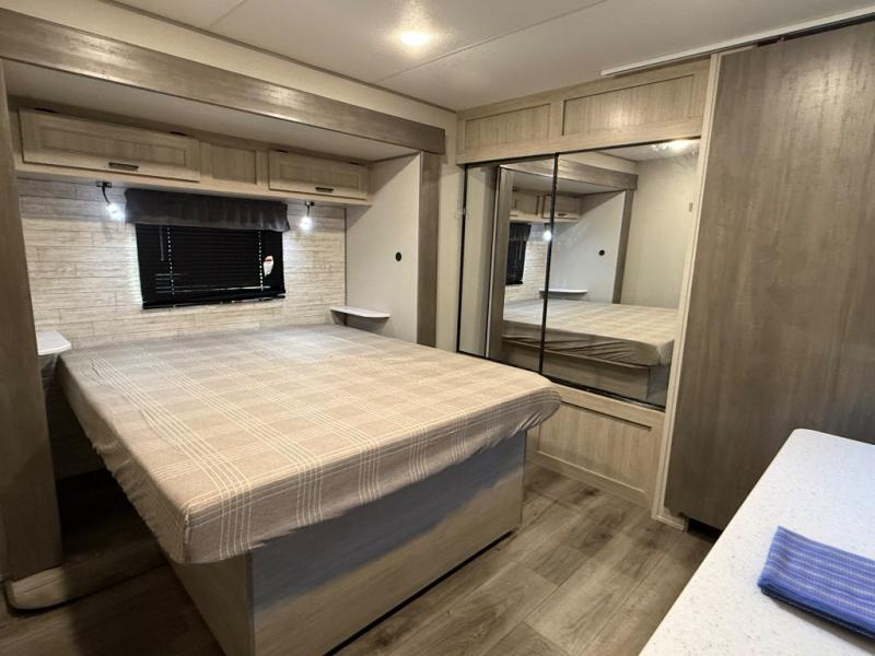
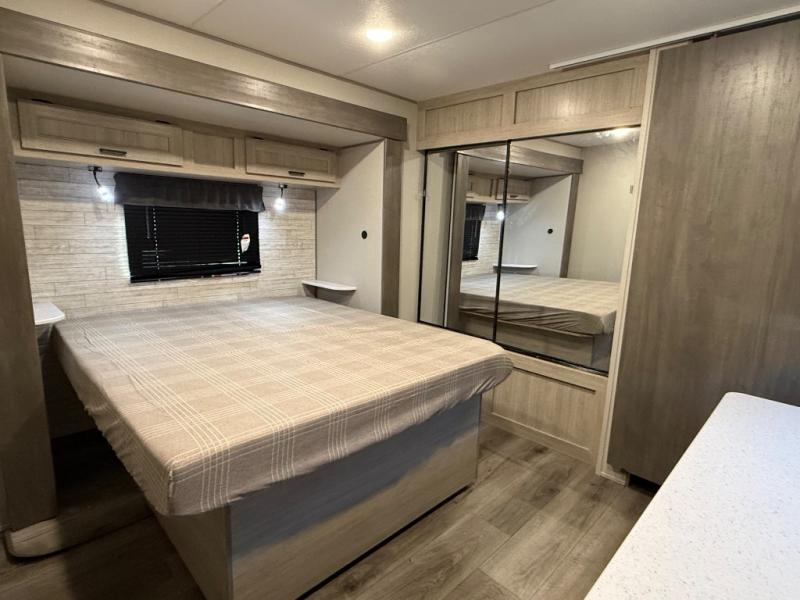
- dish towel (827, 575)
